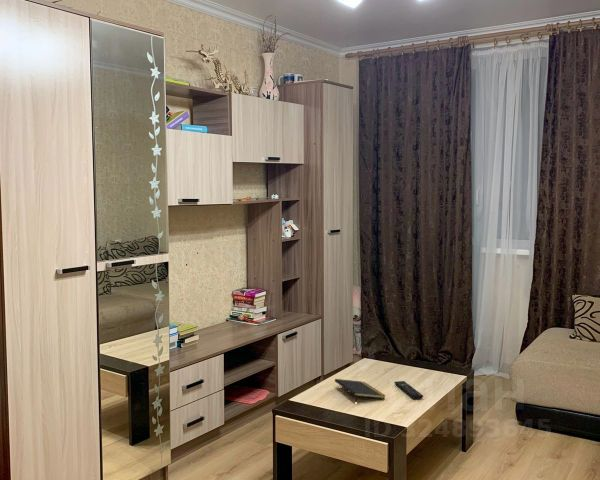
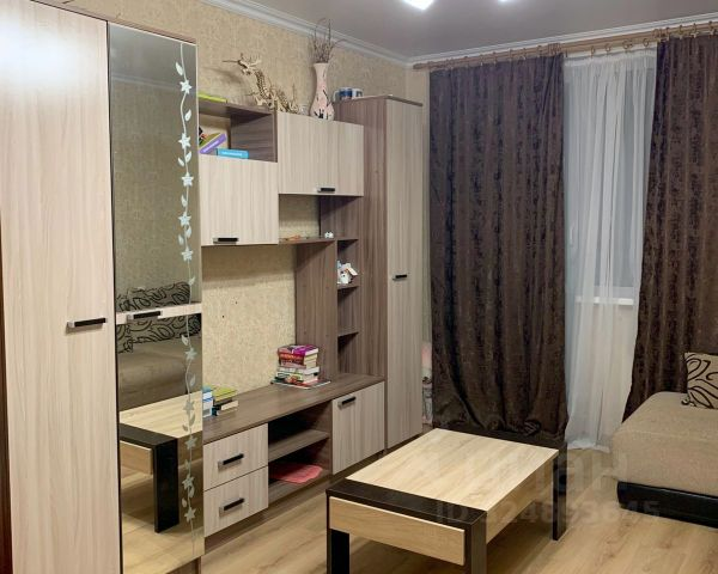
- remote control (408, 389)
- notepad (359, 388)
